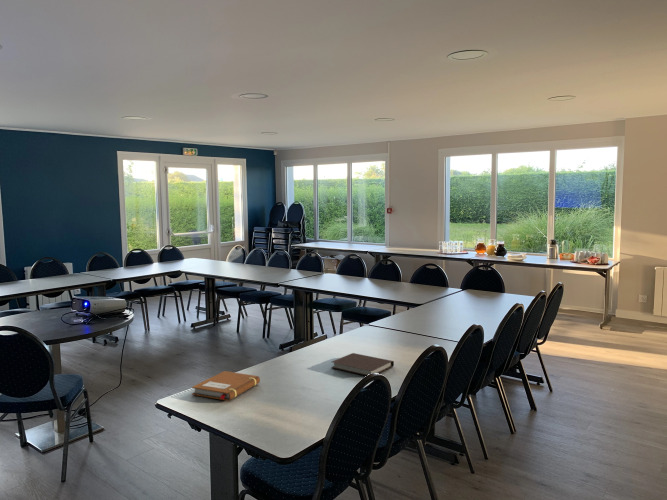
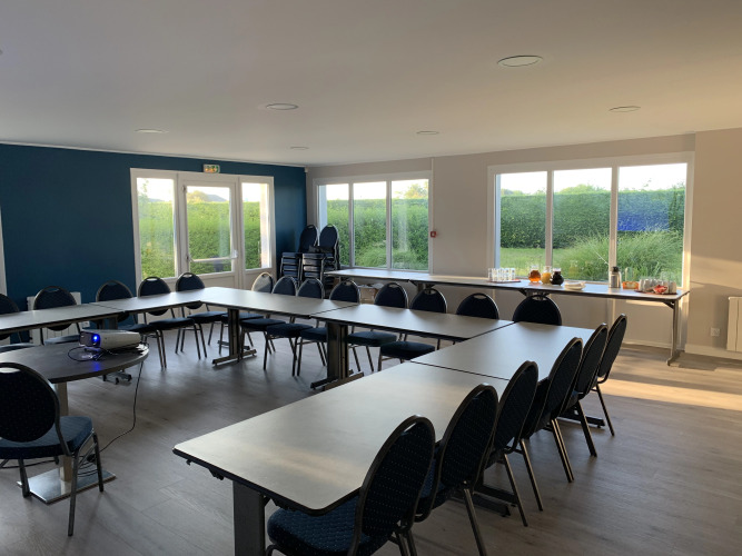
- notebook (226, 385)
- notebook (362, 364)
